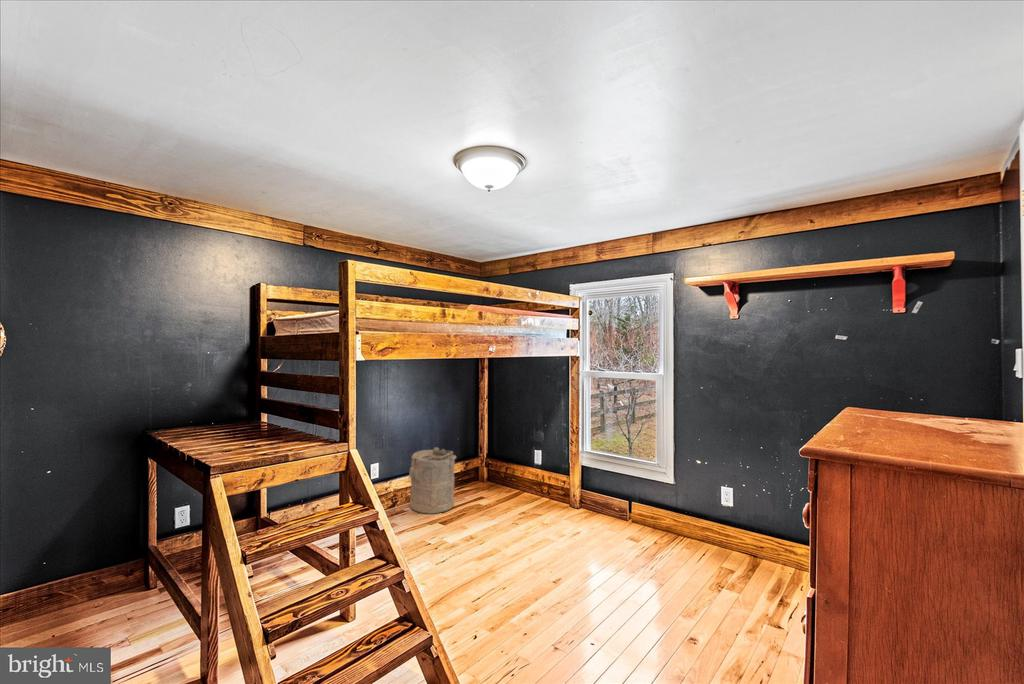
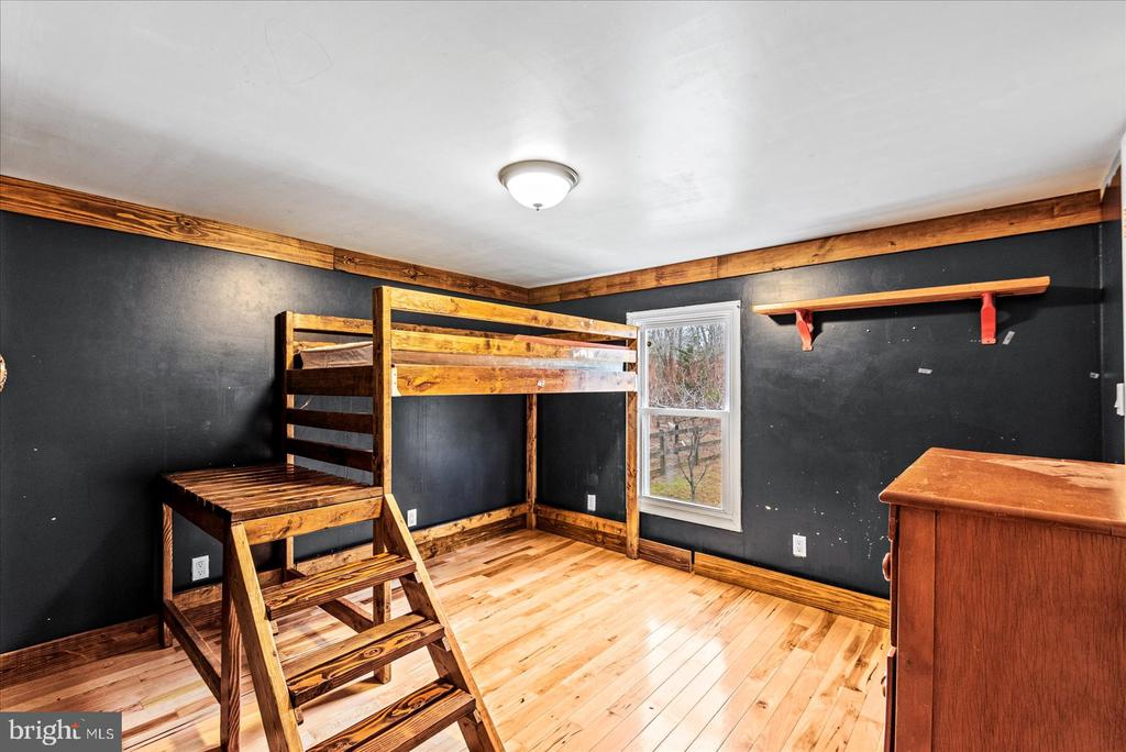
- laundry hamper (430, 477)
